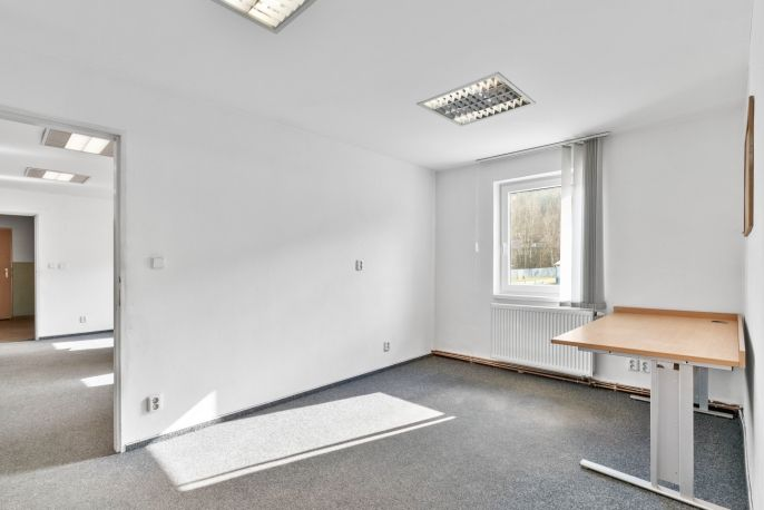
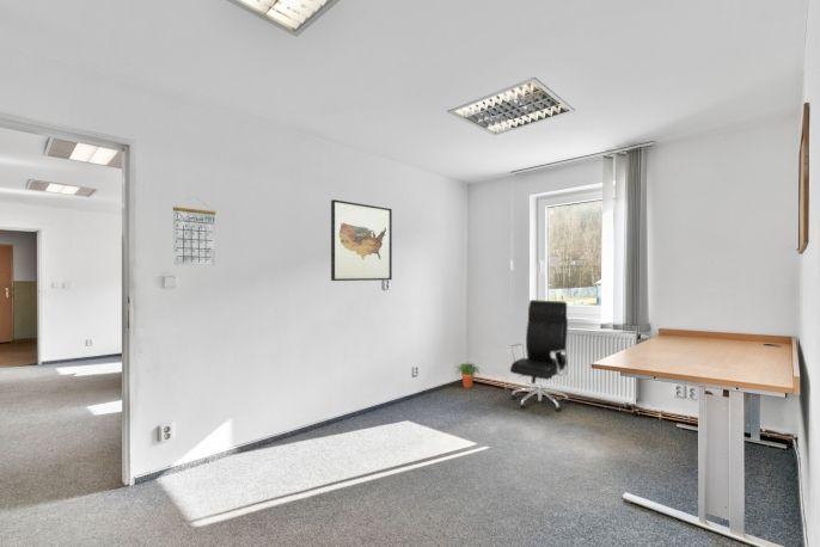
+ wall art (362, 242)
+ calendar (195, 229)
+ potted plant (467, 374)
+ office chair (537, 352)
